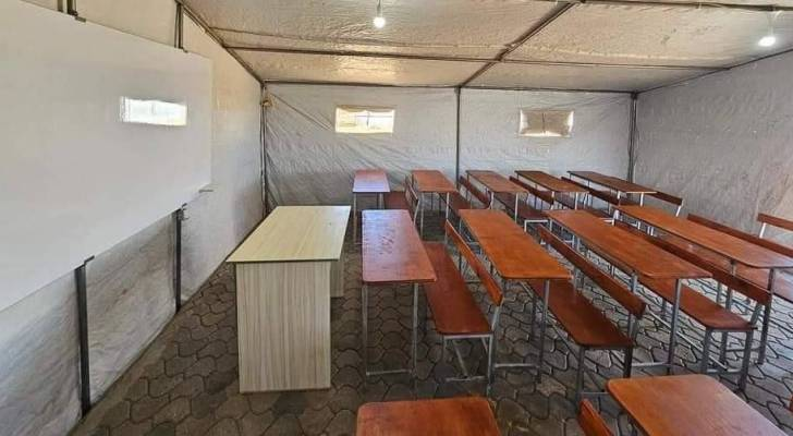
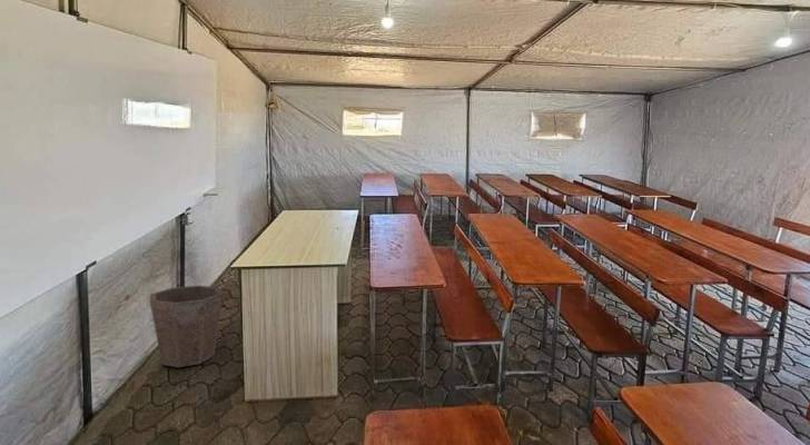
+ waste bin (187, 325)
